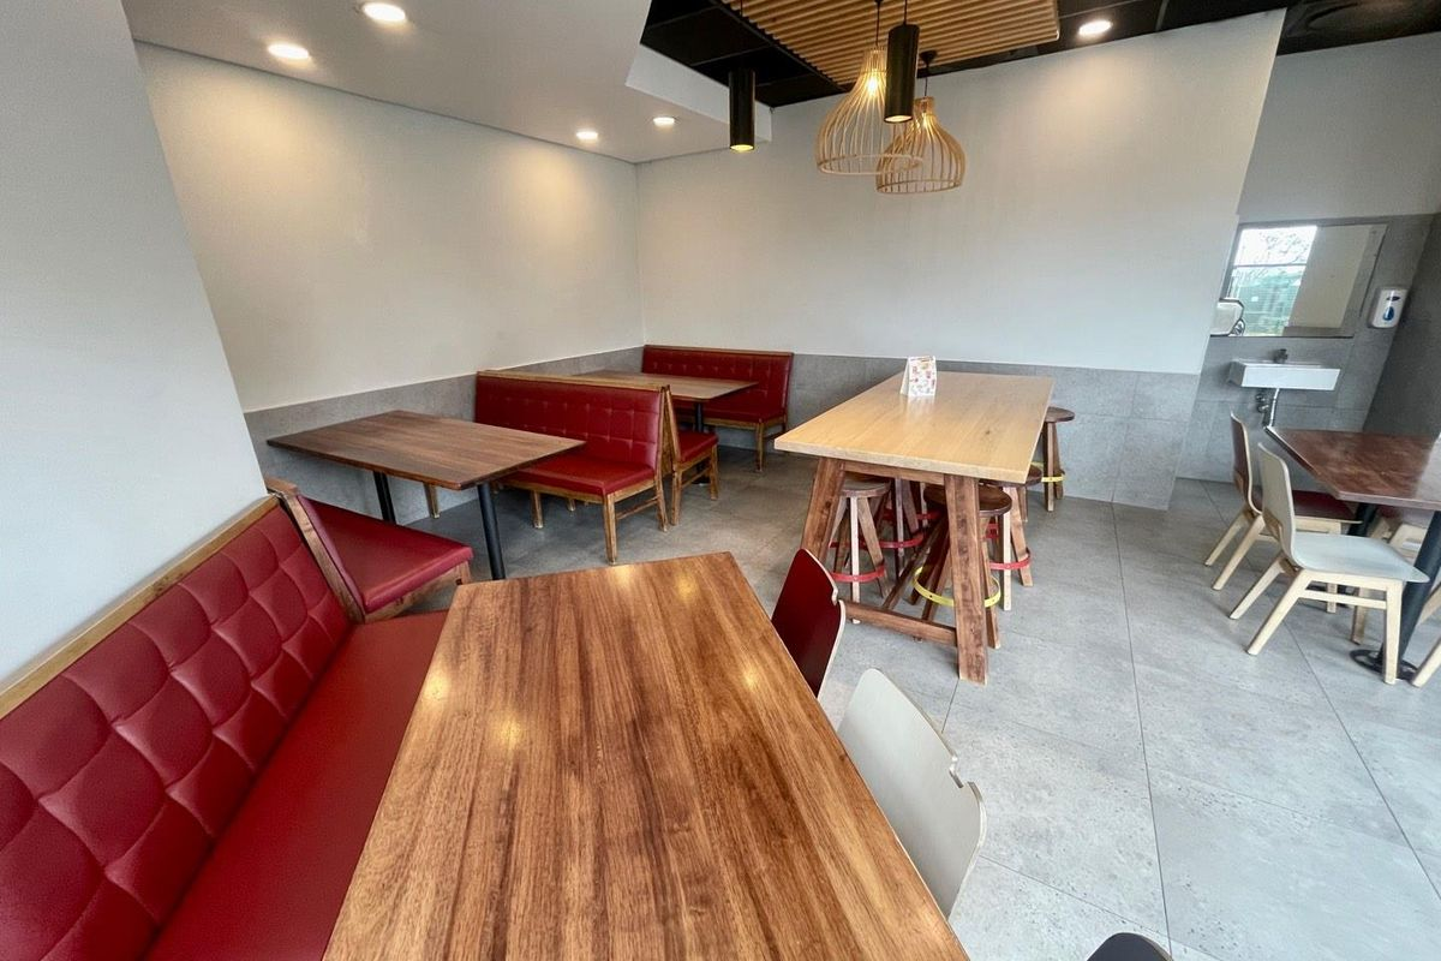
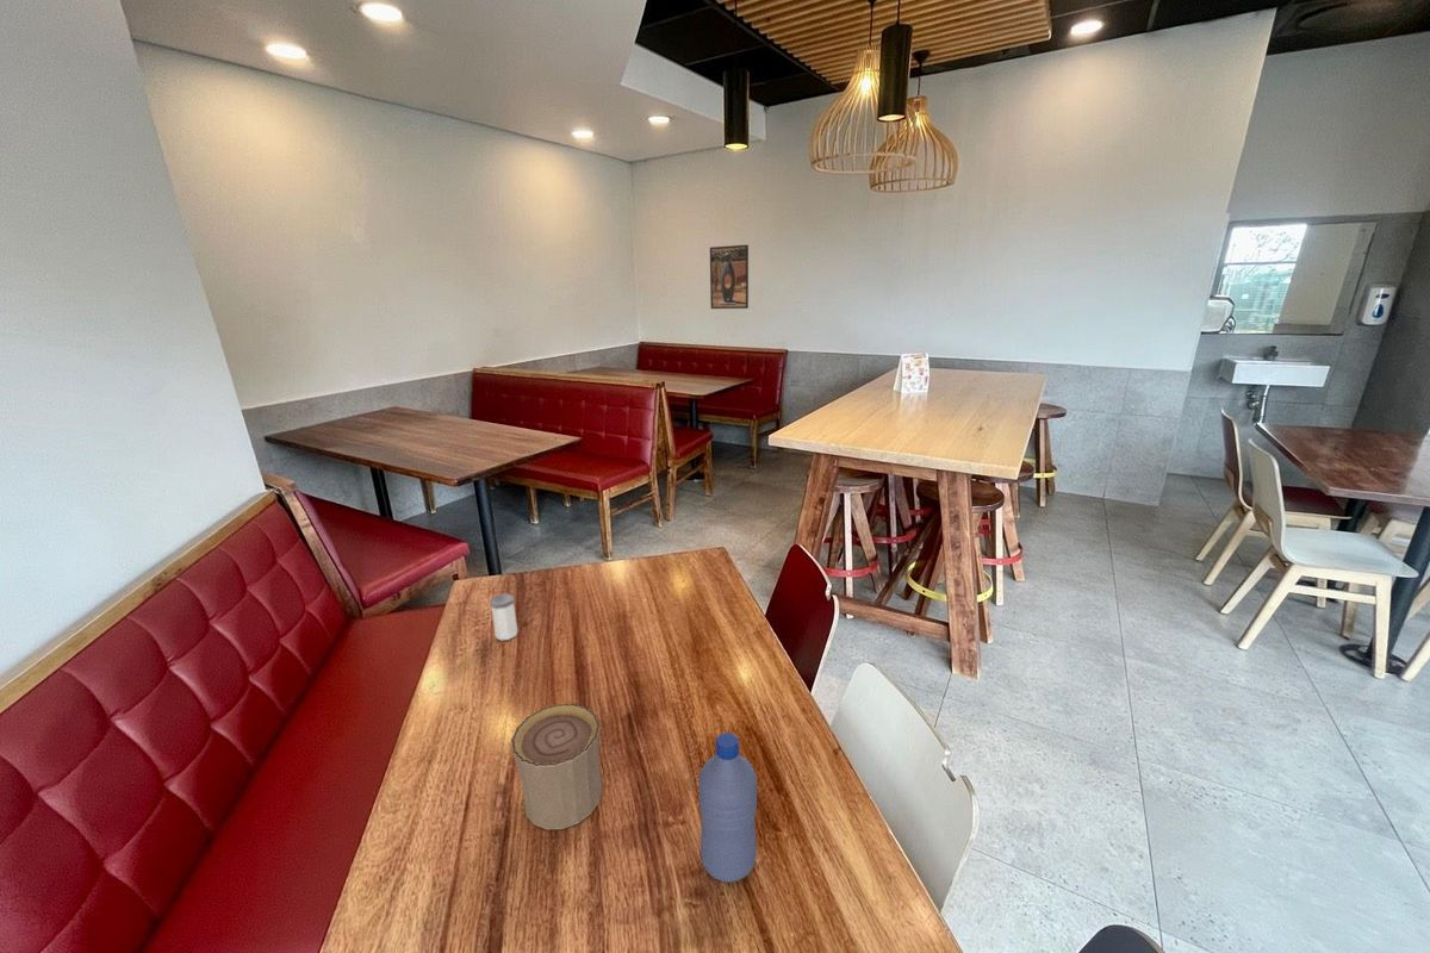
+ salt shaker (504, 617)
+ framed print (728, 278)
+ cup (560, 765)
+ water bottle (727, 802)
